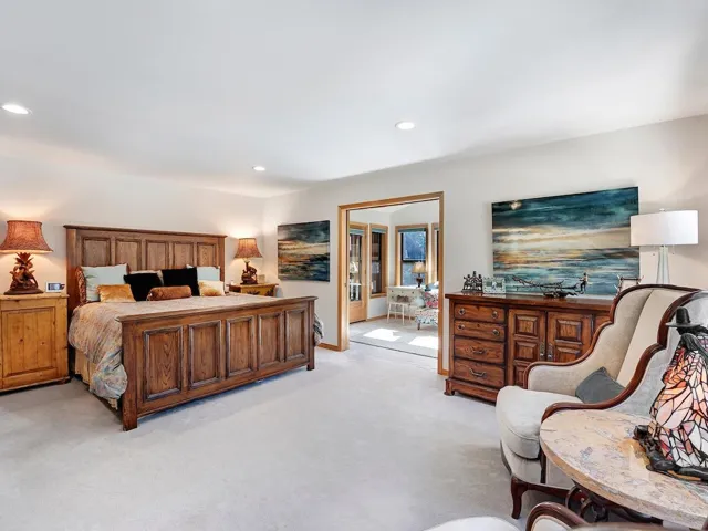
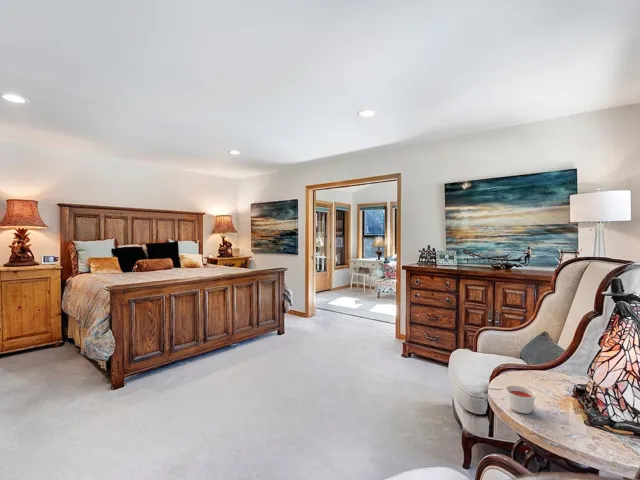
+ candle (520, 400)
